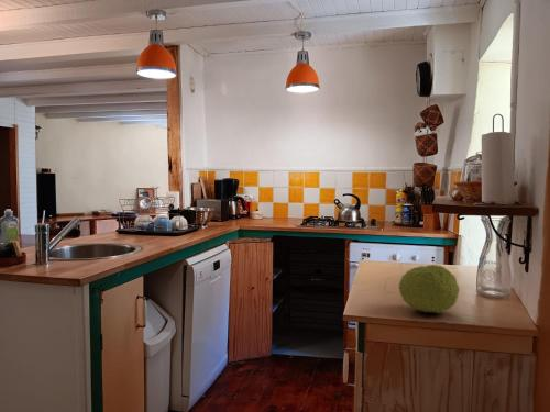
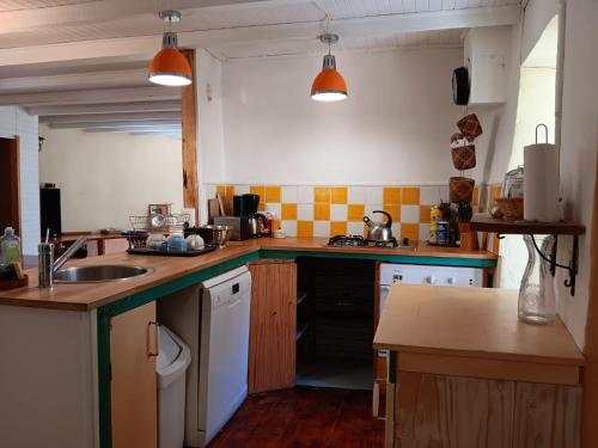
- fruit (428, 288)
